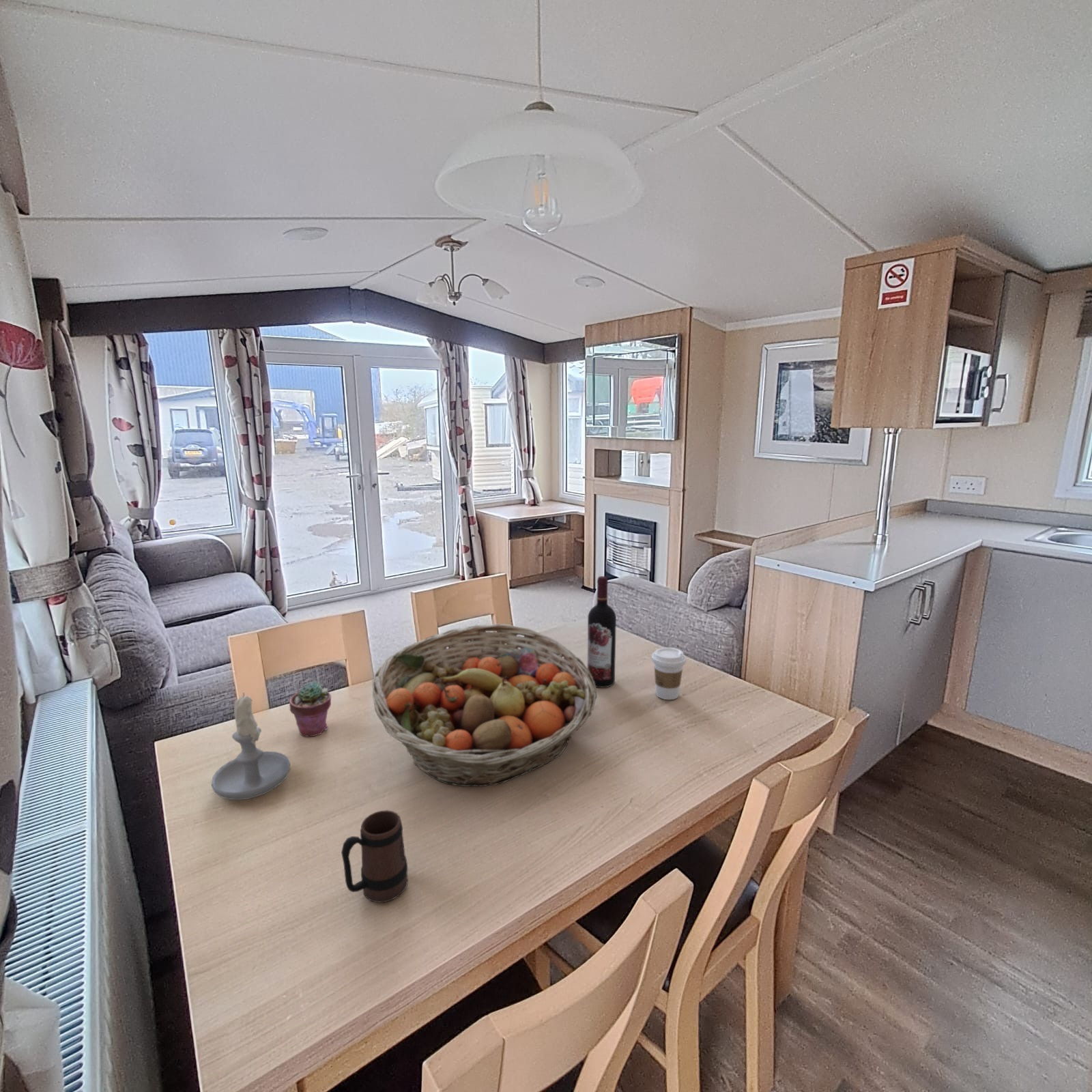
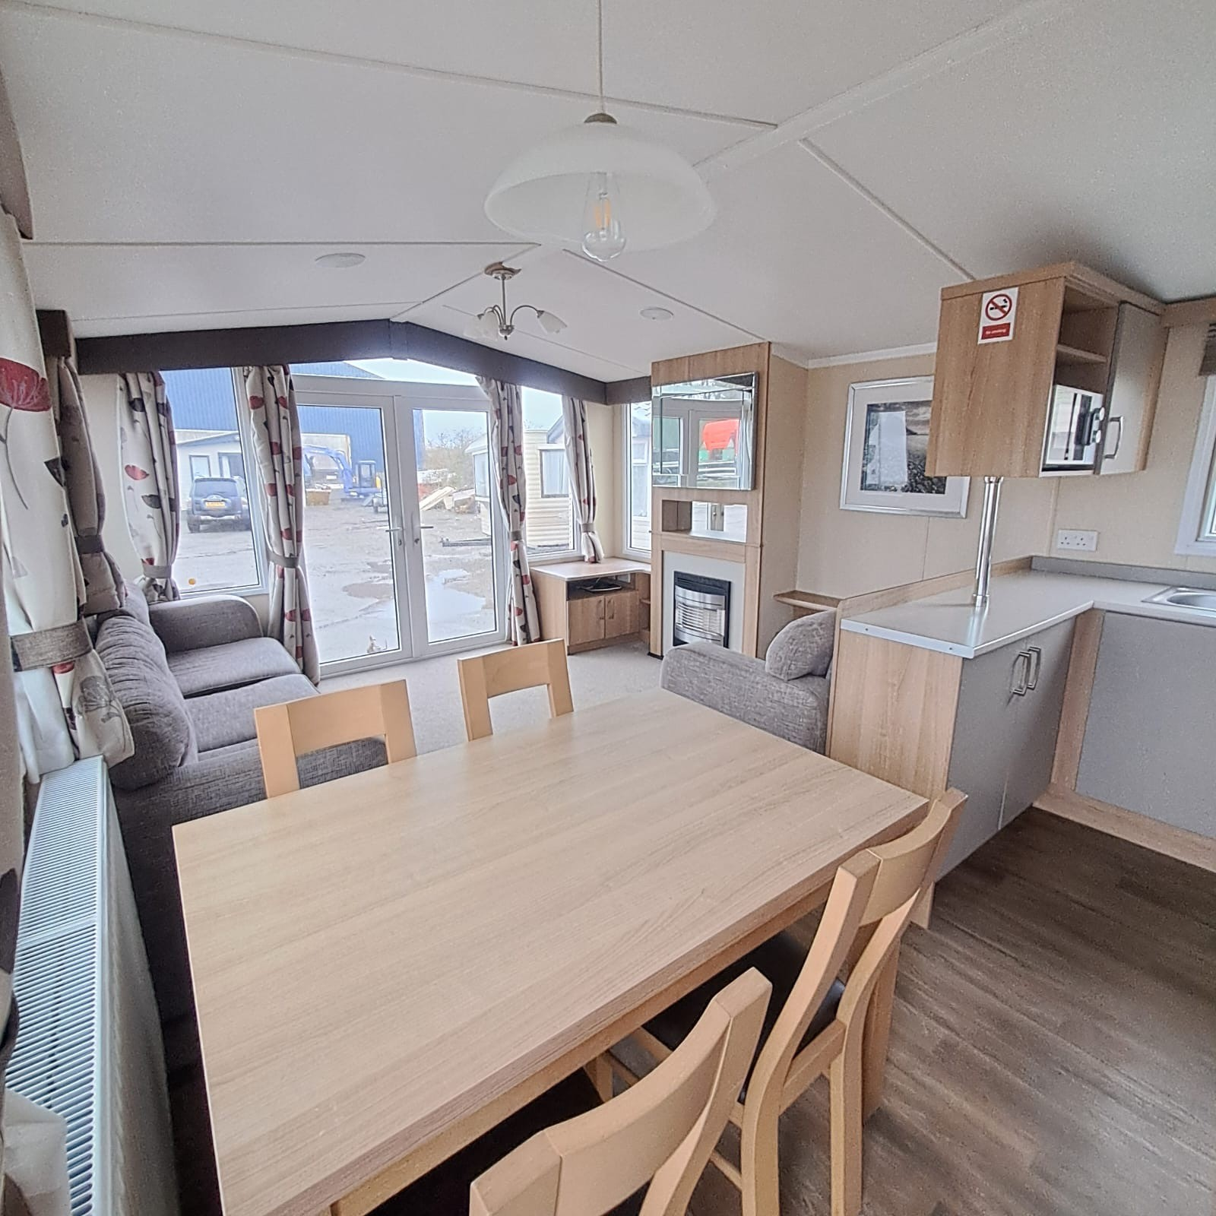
- candle (247, 739)
- mug (374, 859)
- potted succulent (311, 707)
- wine bottle (601, 630)
- fruit basket (488, 699)
- coffee cup (667, 674)
